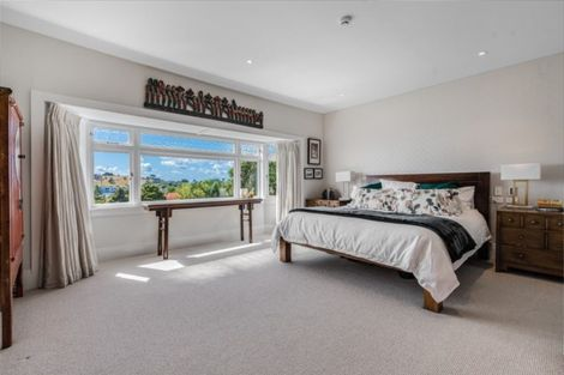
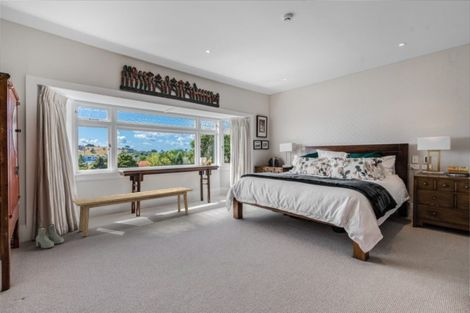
+ bench (140, 200)
+ boots (49, 235)
